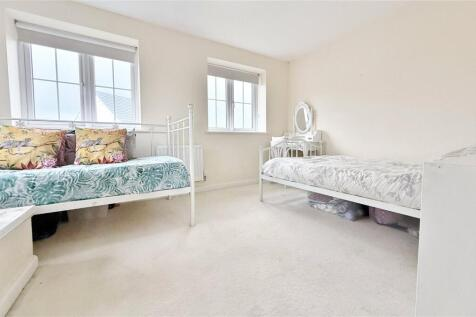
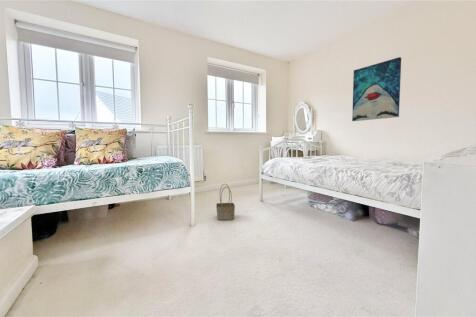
+ basket (225, 203)
+ wall art (374, 92)
